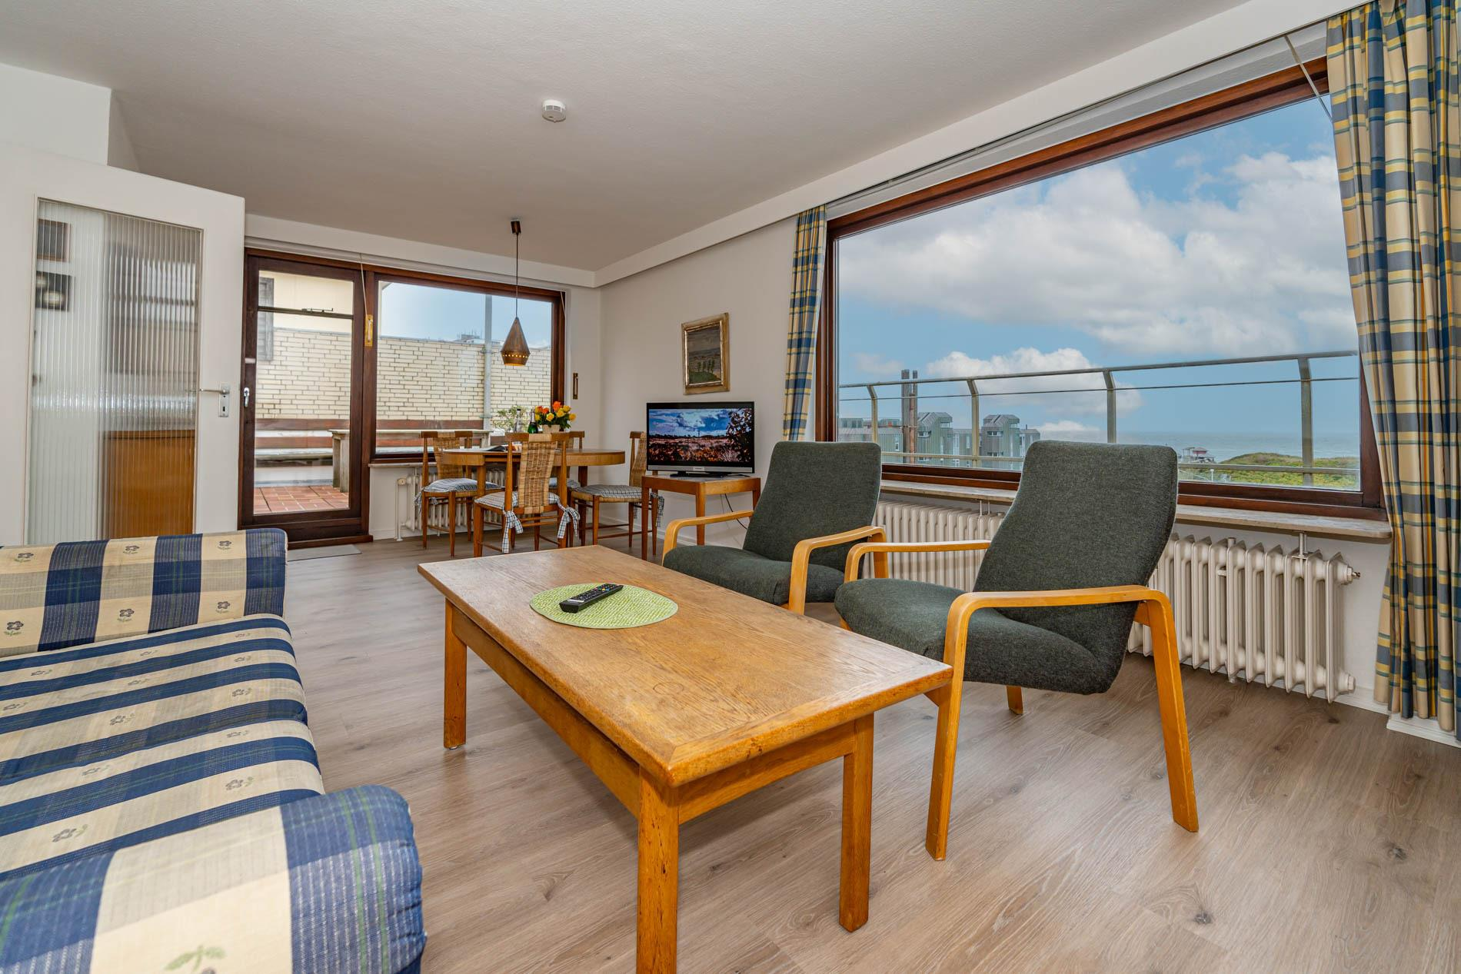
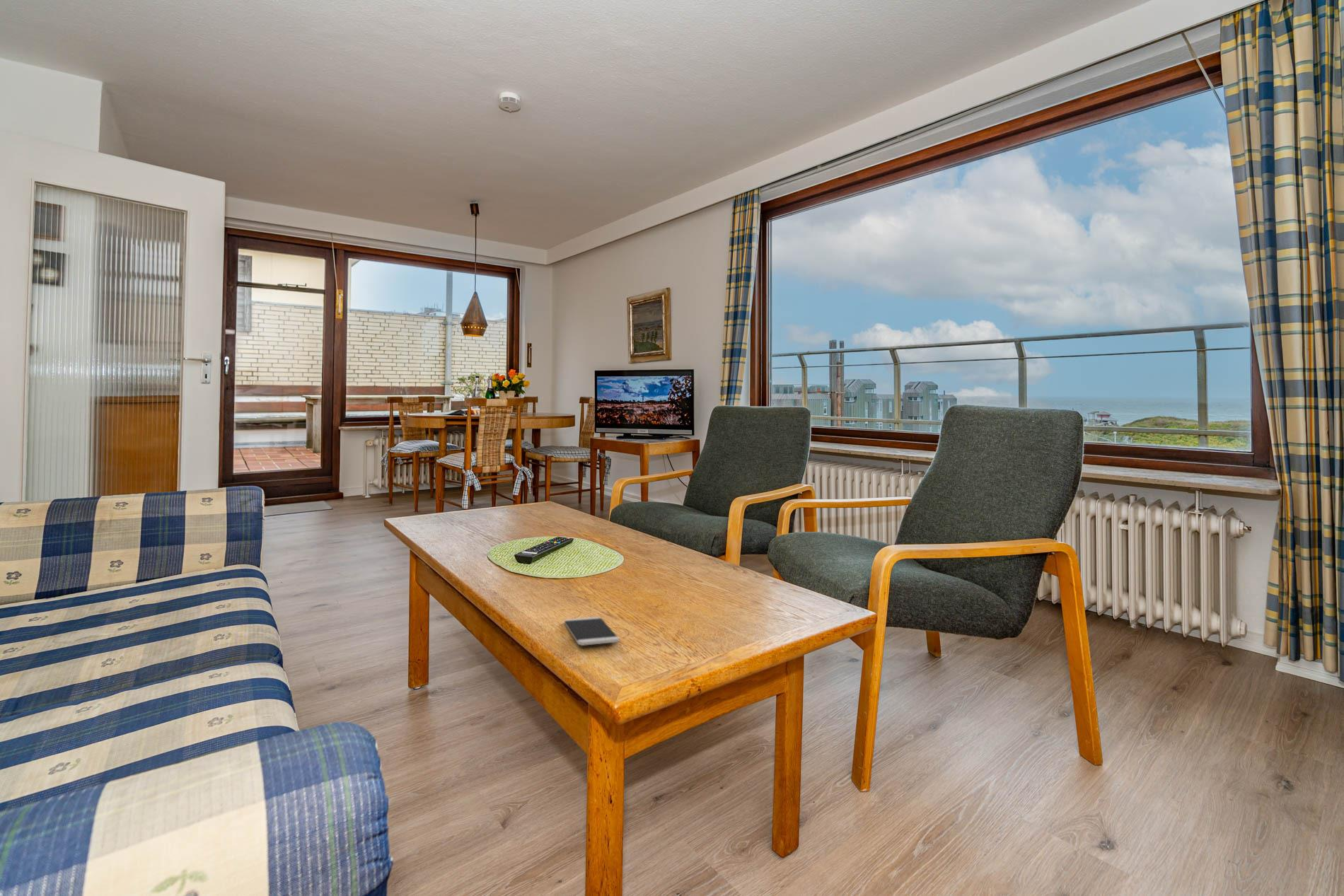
+ smartphone (590, 630)
